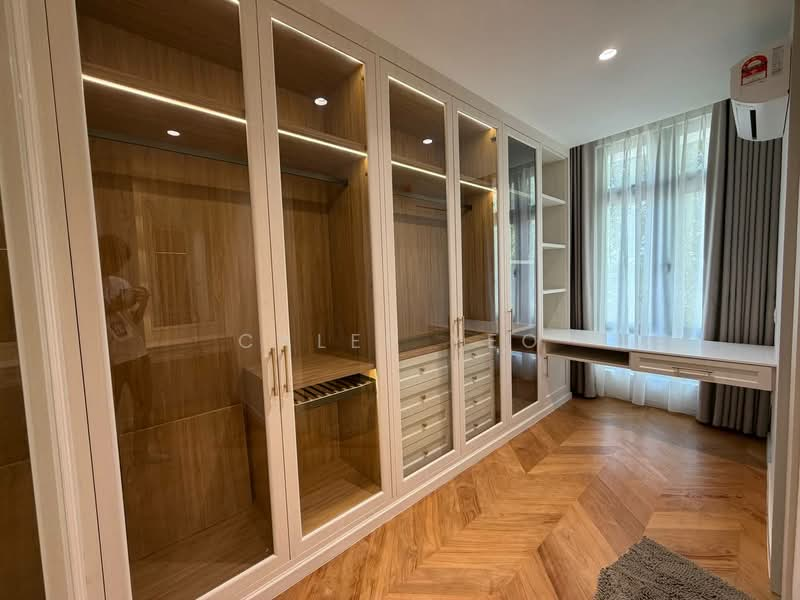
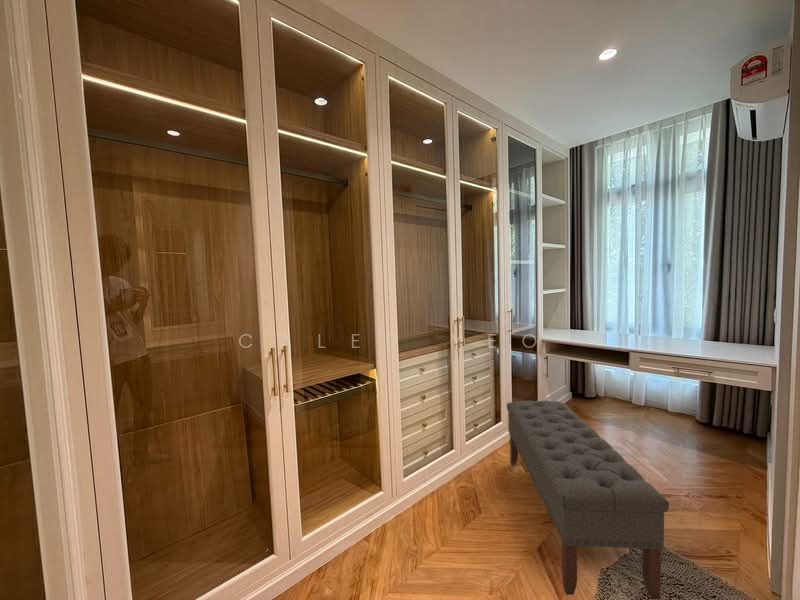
+ bench (564, 472)
